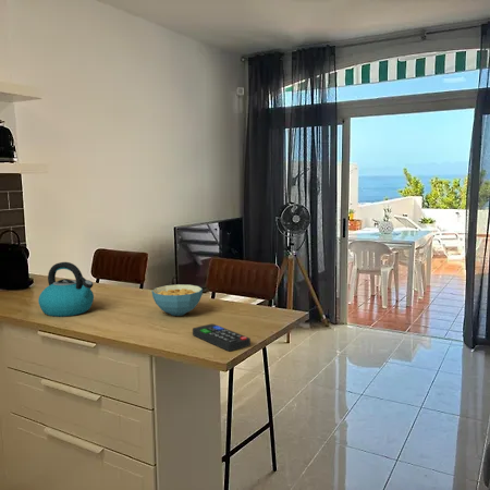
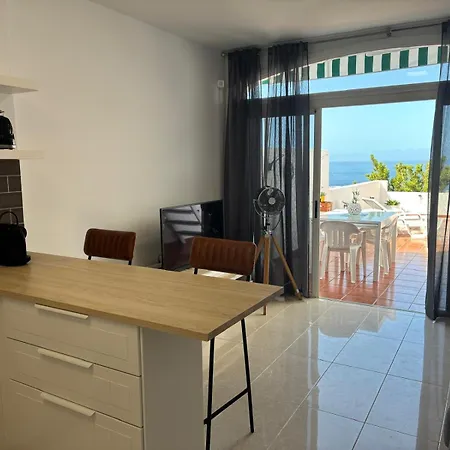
- kettle (69, 286)
- remote control (220, 335)
- cereal bowl (177, 302)
